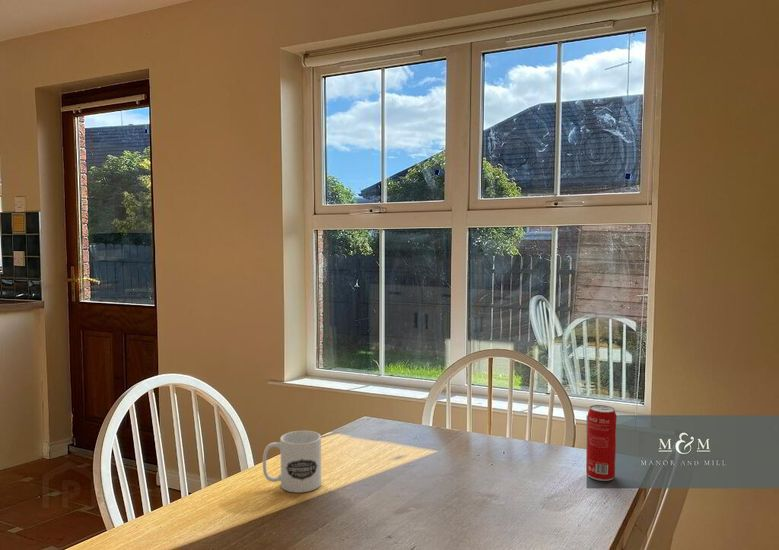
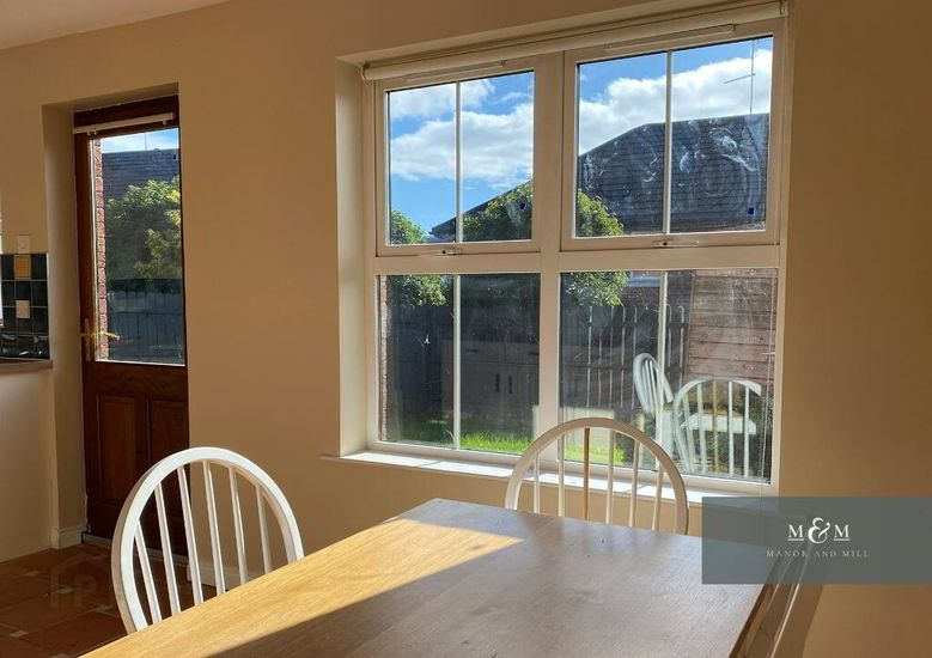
- mug (292, 461)
- beverage can (601, 442)
